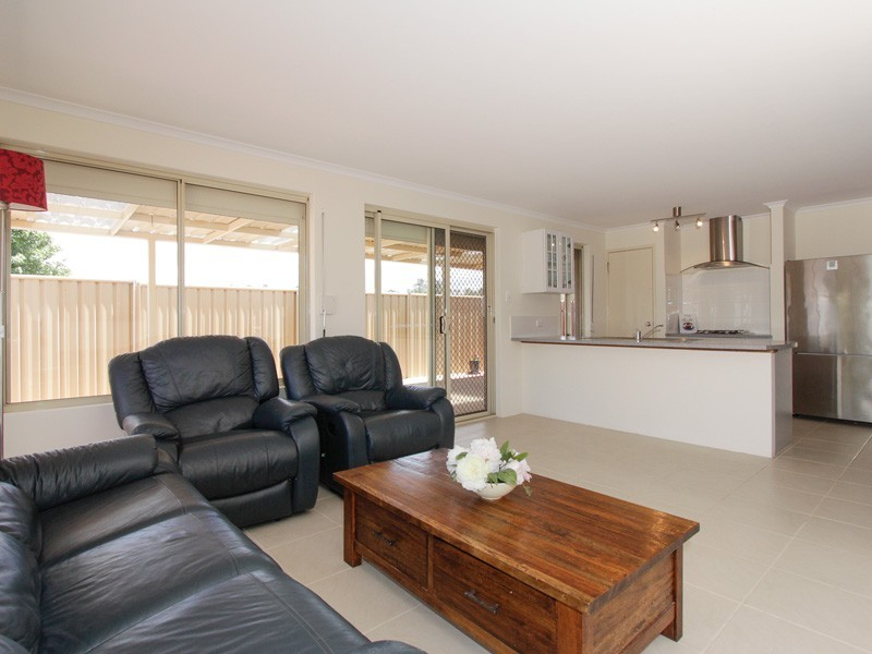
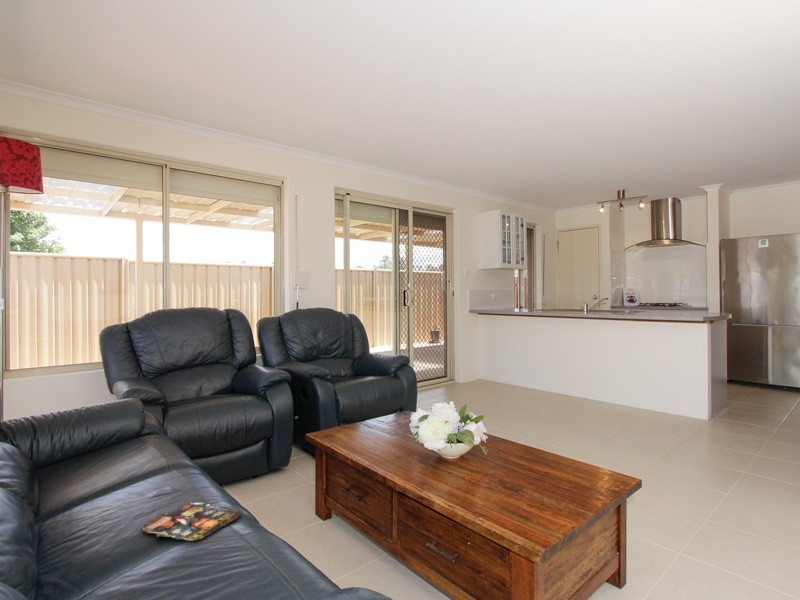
+ magazine (192, 517)
